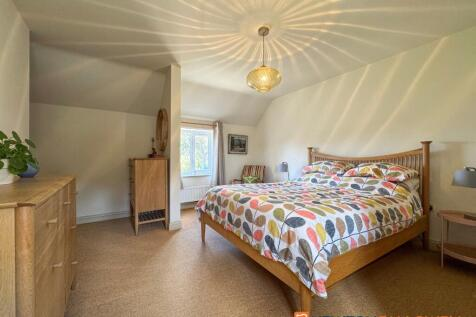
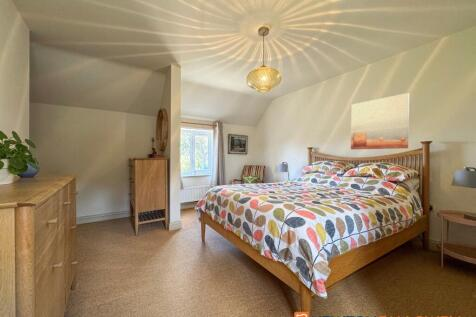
+ wall art (377, 124)
